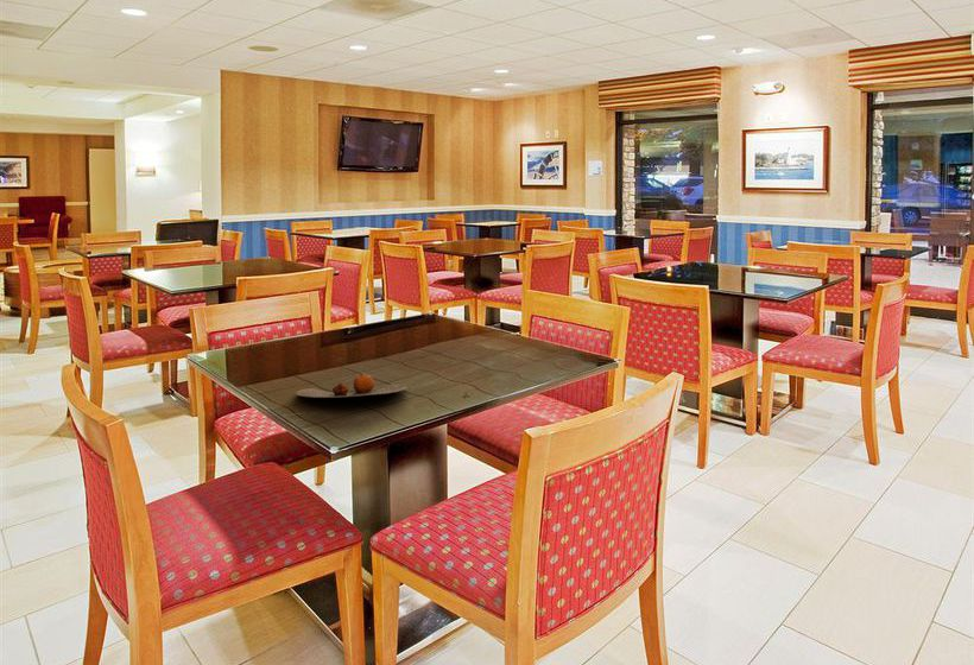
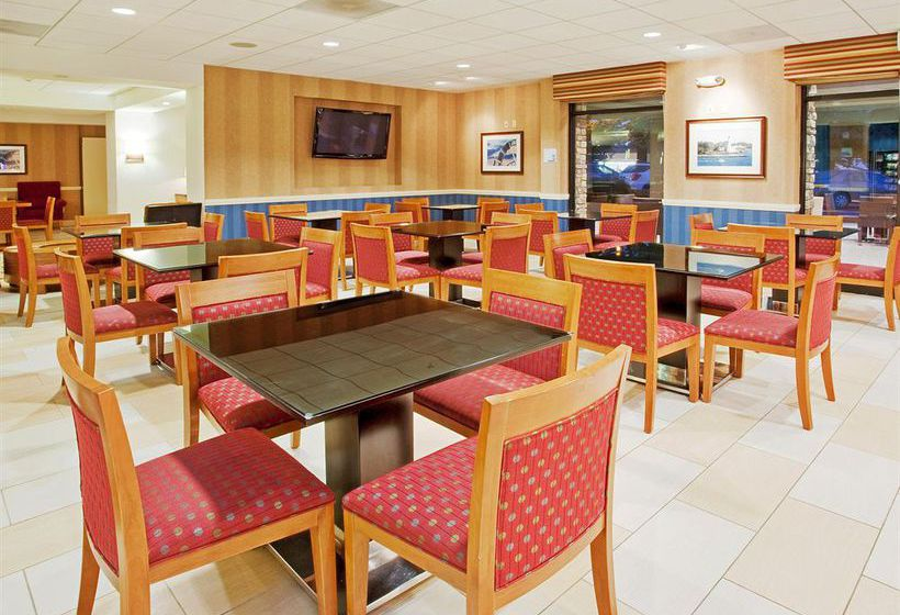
- plate (354, 385)
